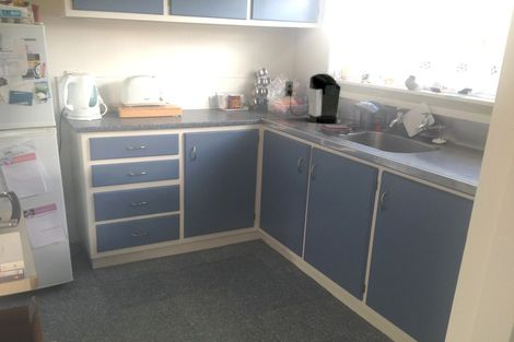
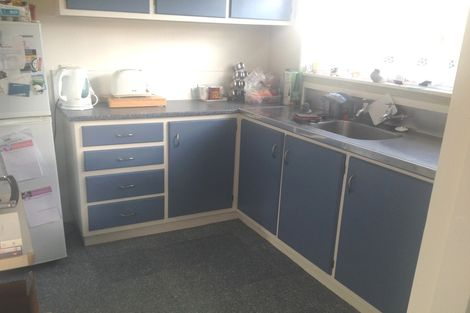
- coffee maker (316, 97)
